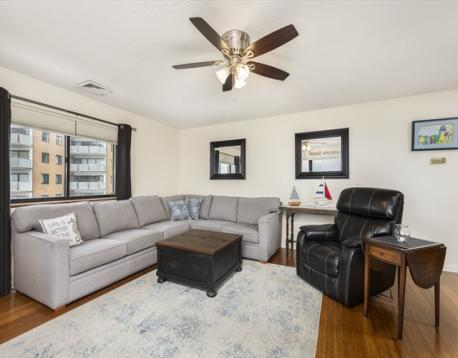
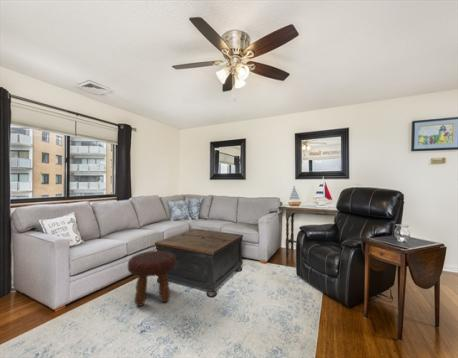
+ footstool (152, 275)
